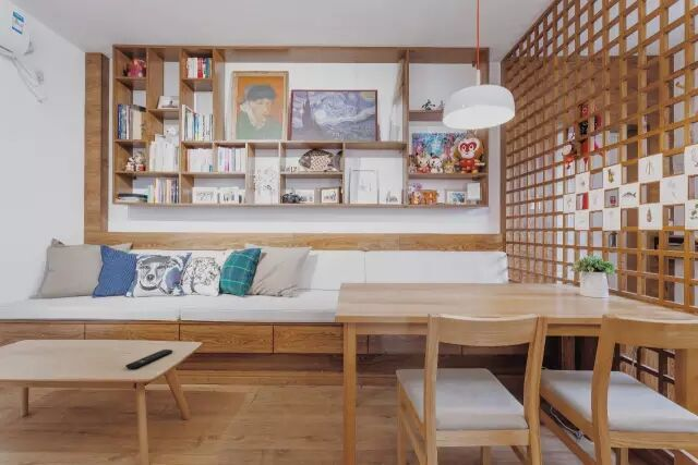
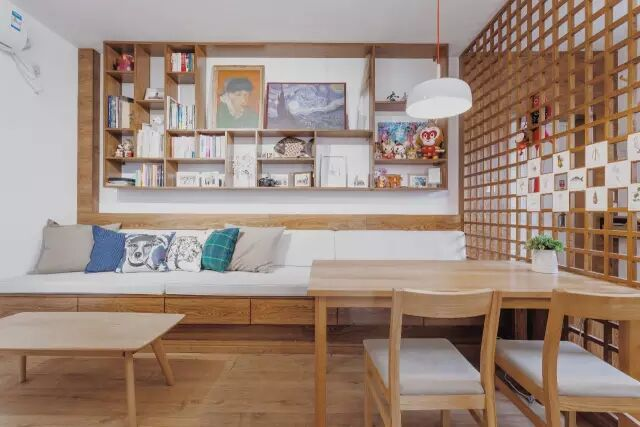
- remote control (151, 358)
